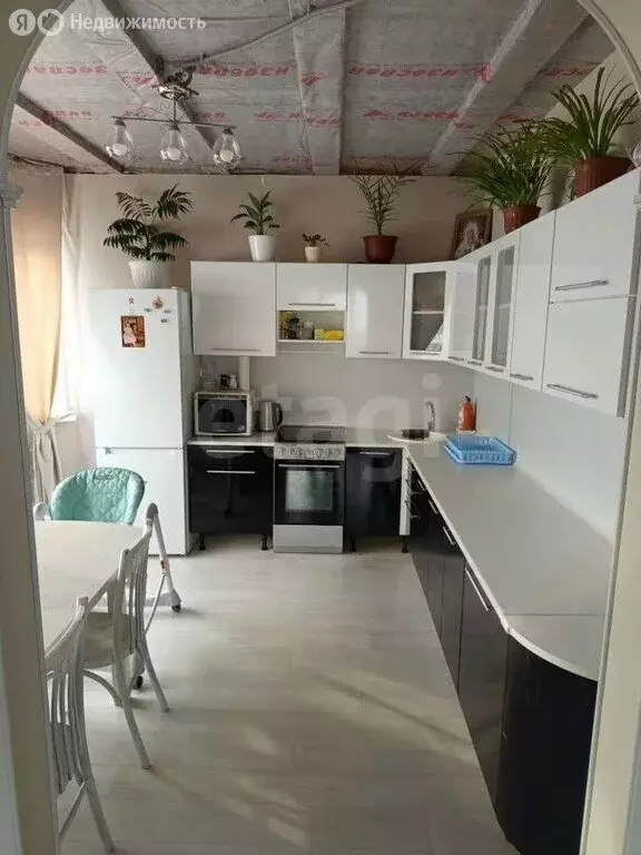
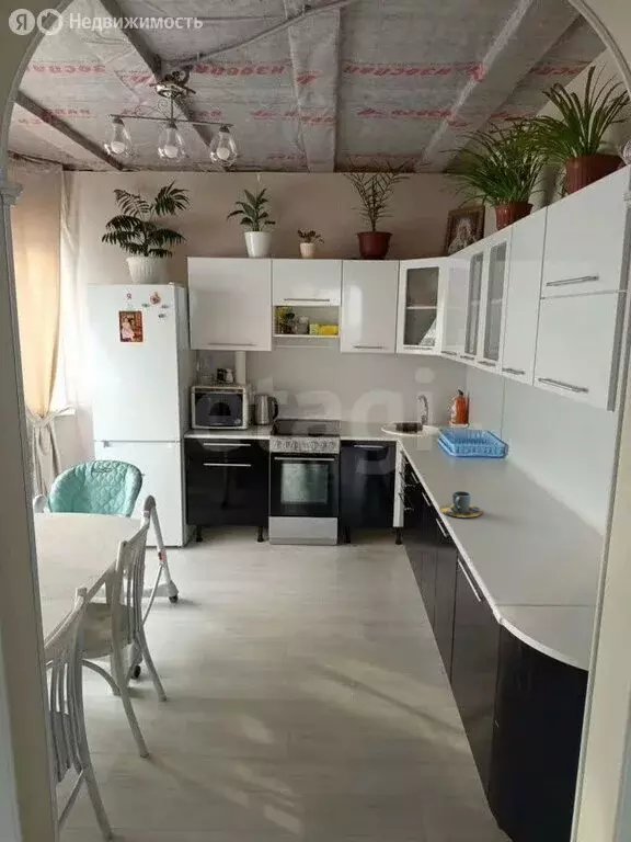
+ cup (460, 501)
